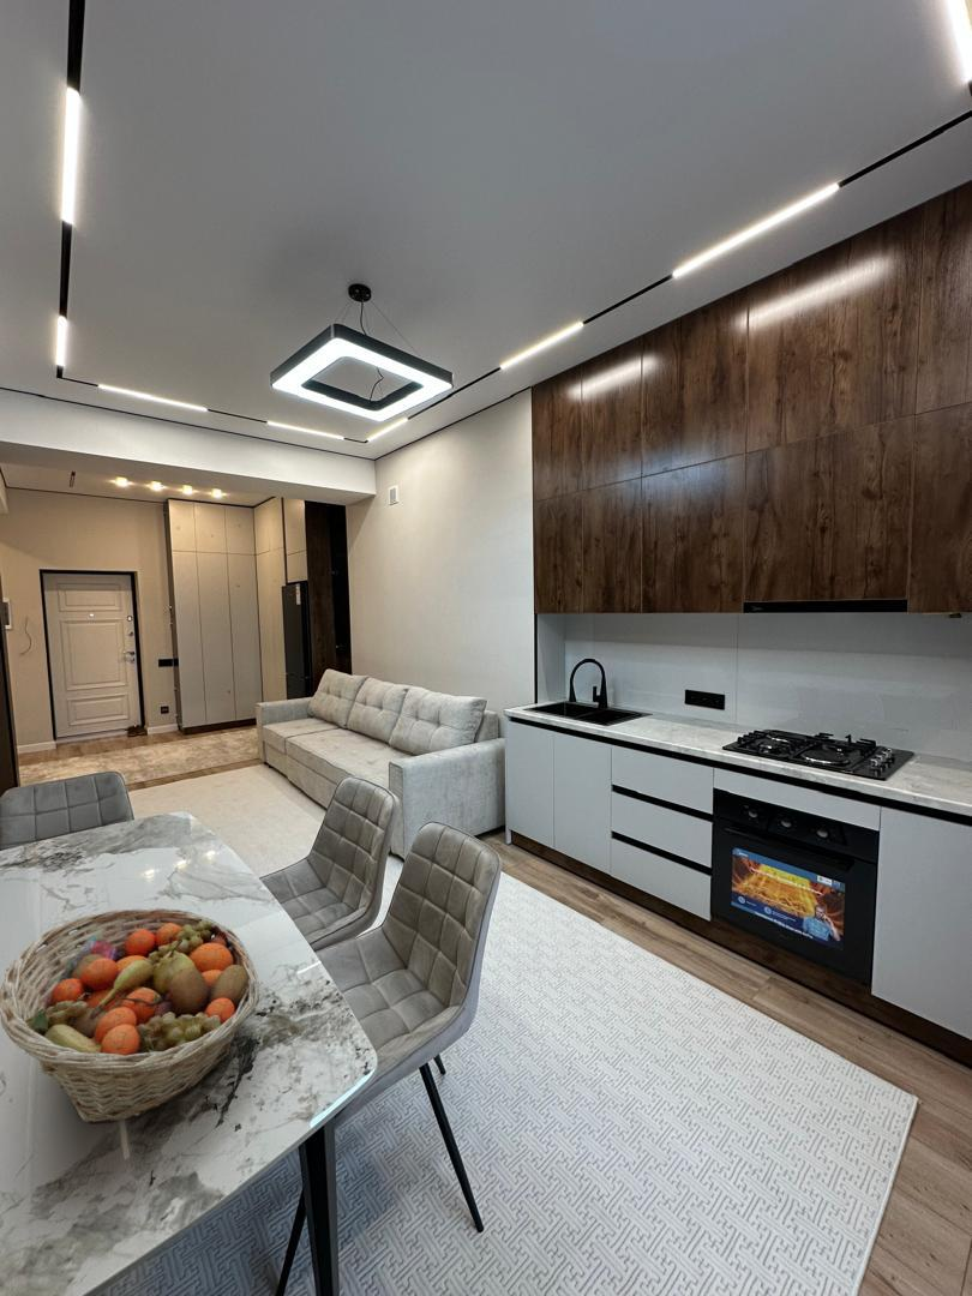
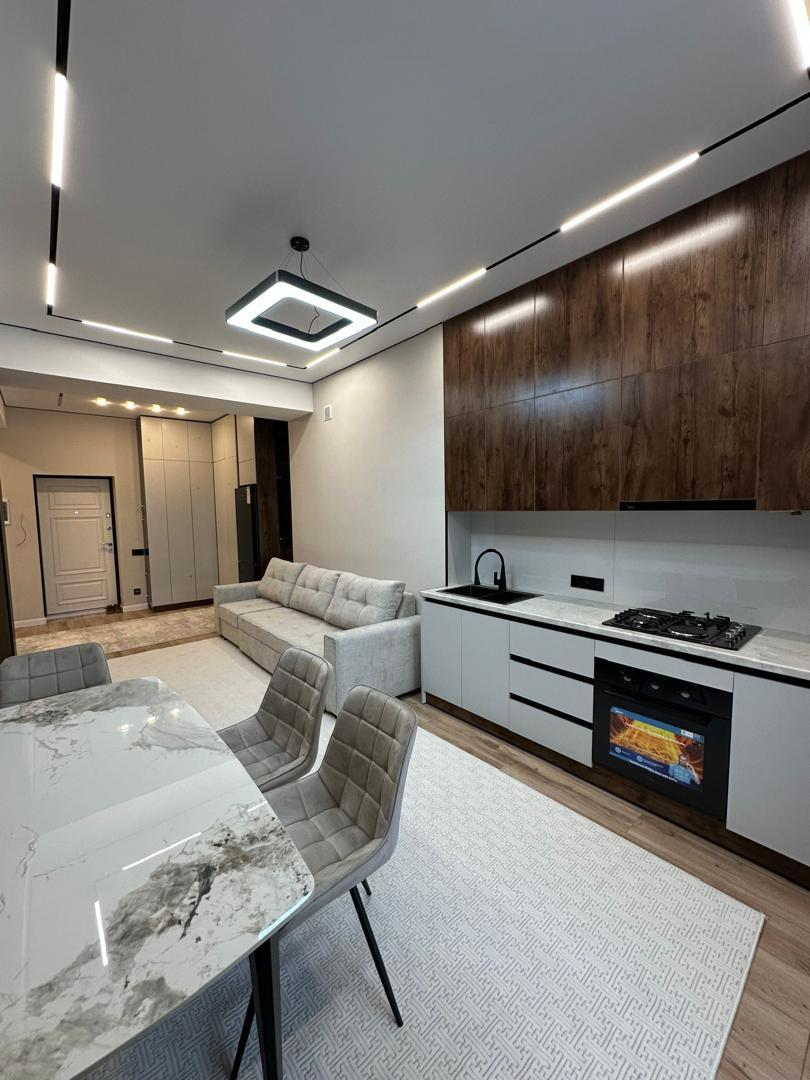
- fruit basket (143, 991)
